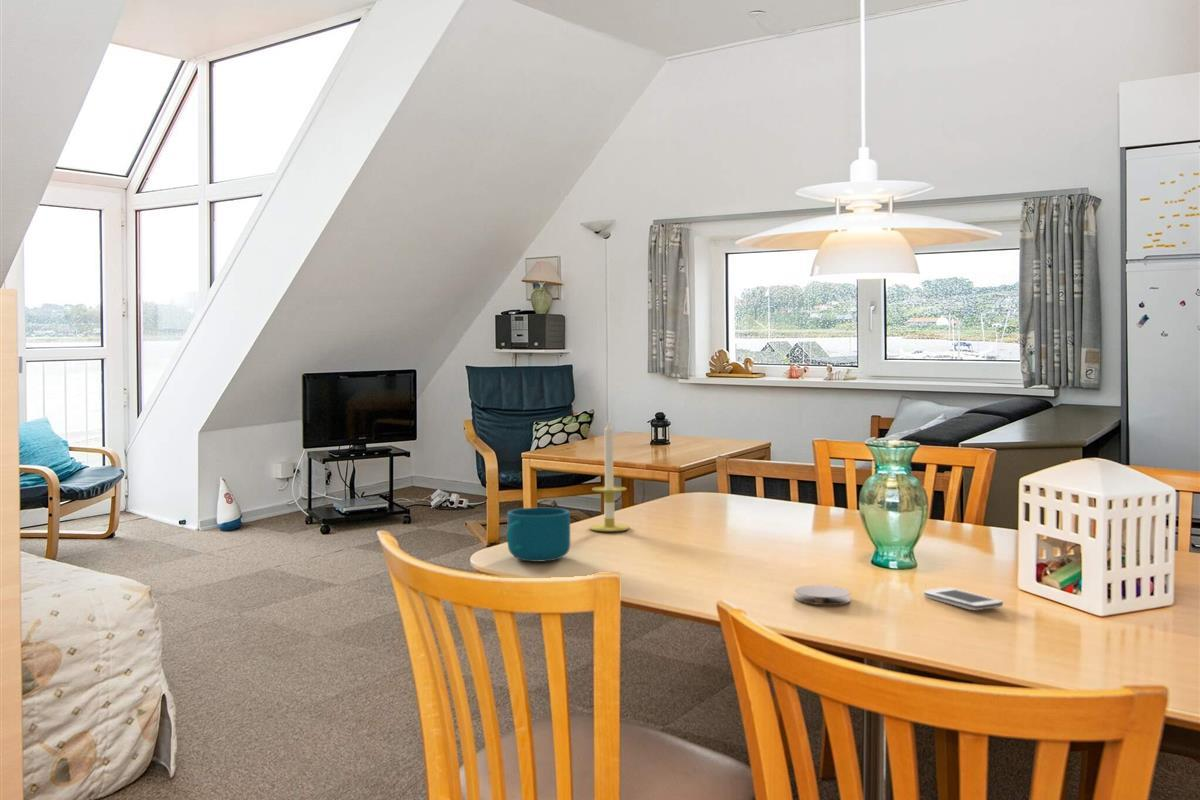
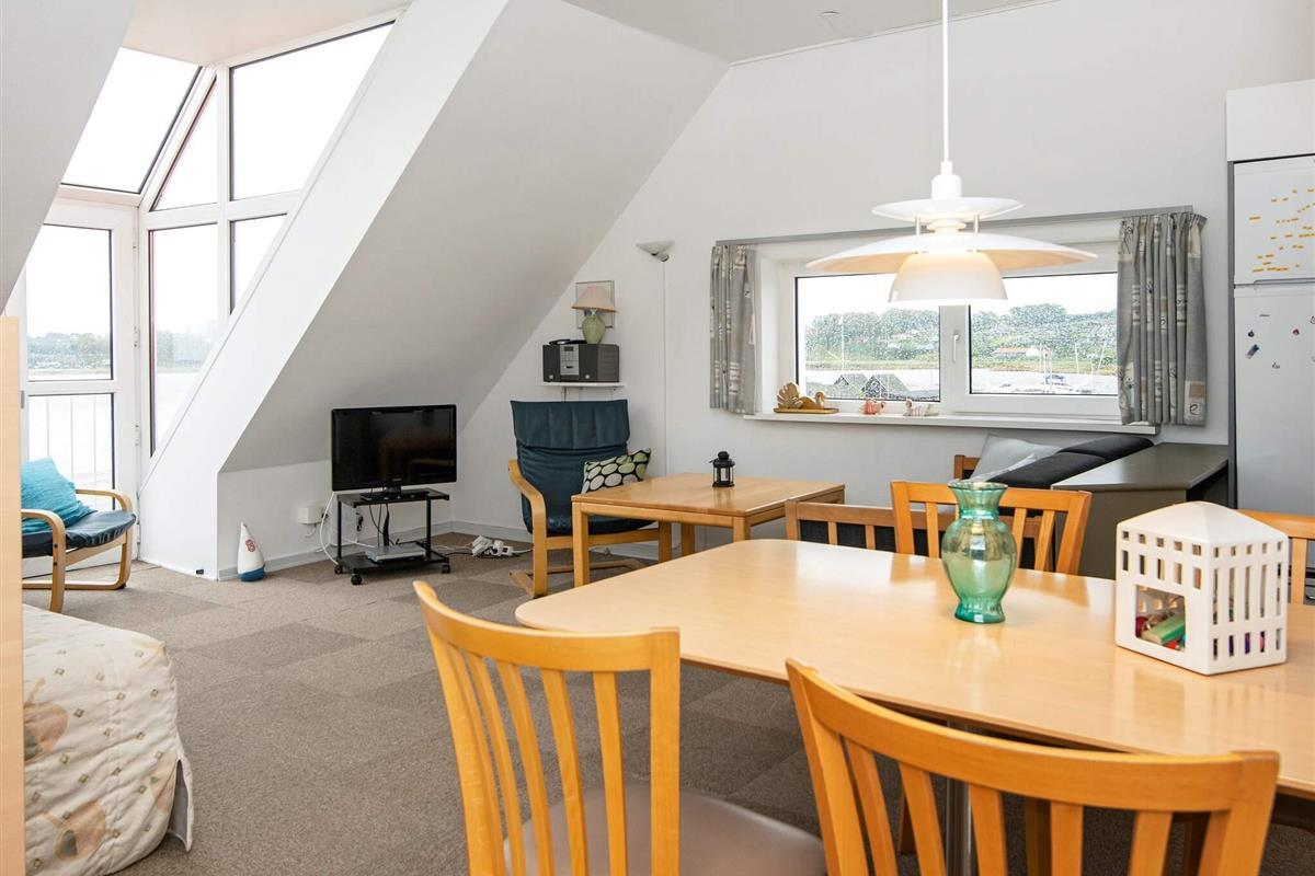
- cup (533, 536)
- candle (609, 473)
- smartphone (962, 598)
- coaster (822, 594)
